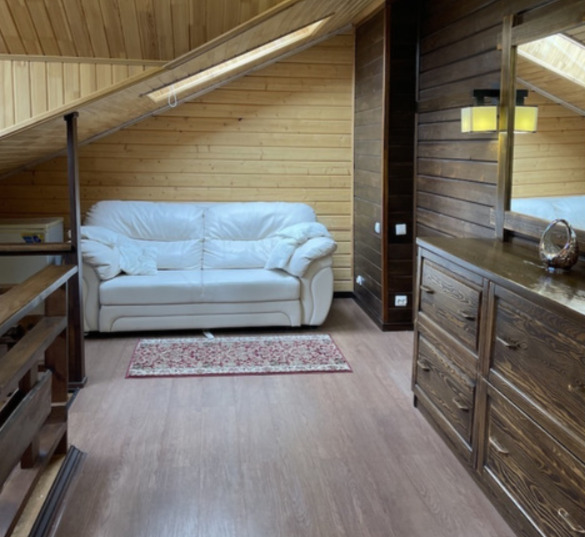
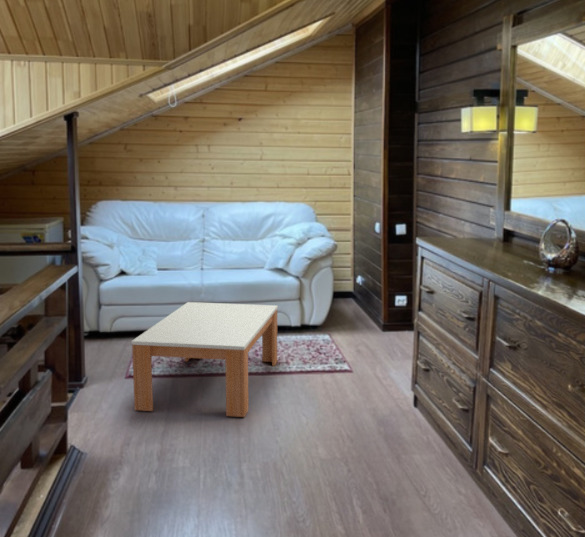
+ coffee table (212, 352)
